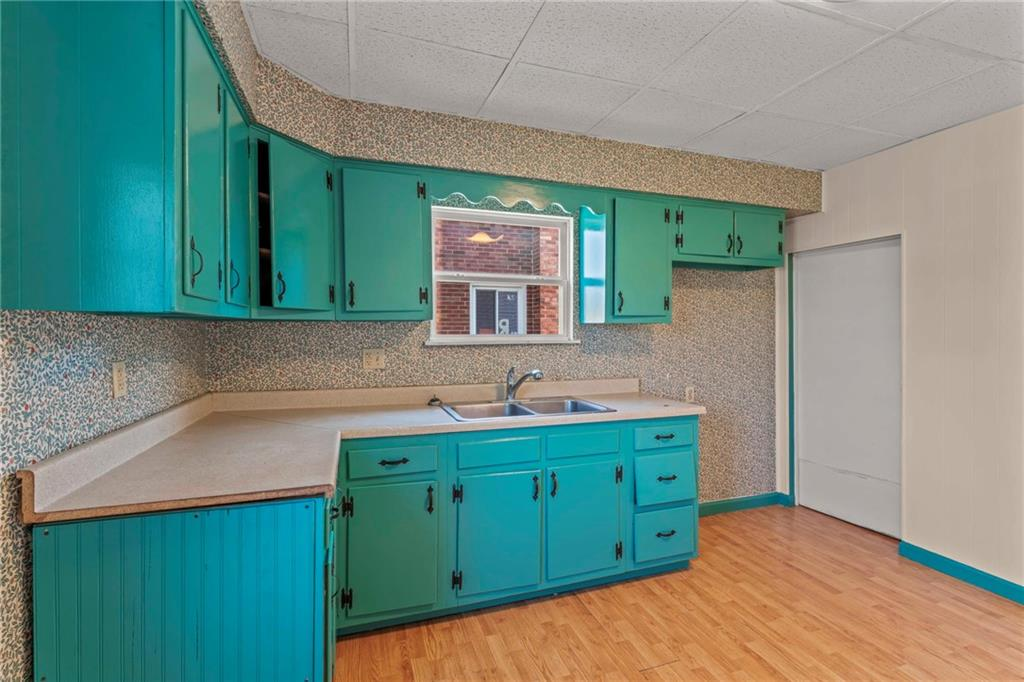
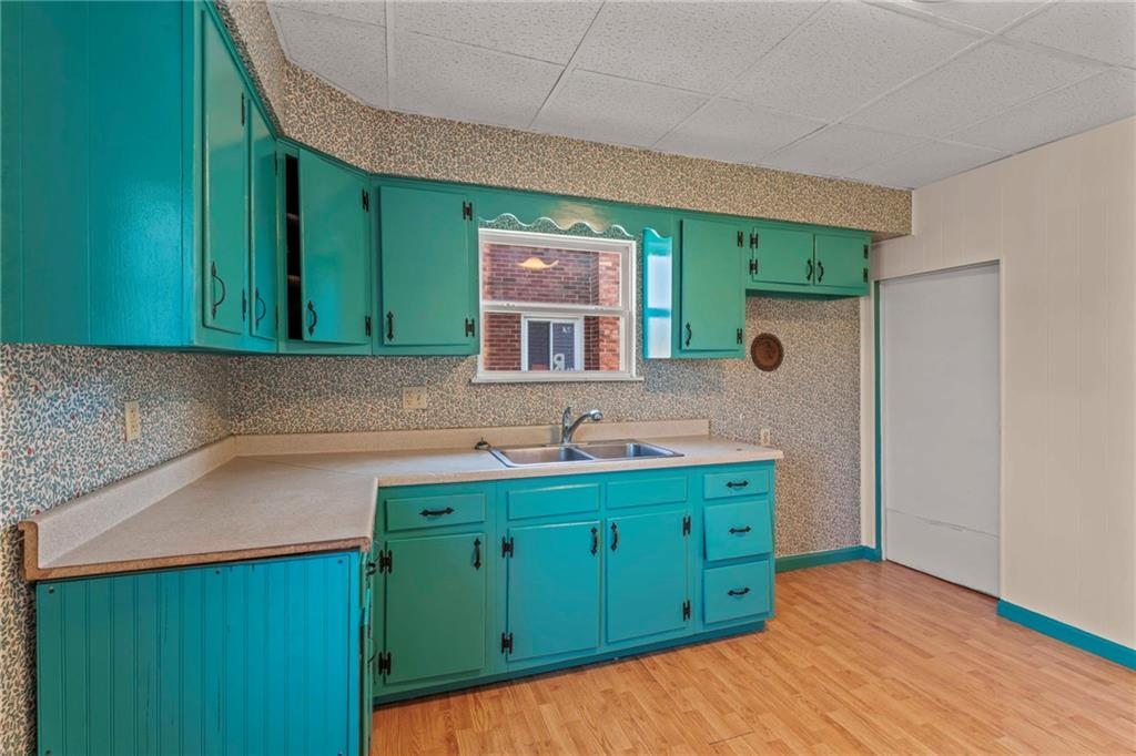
+ decorative plate (767, 351)
